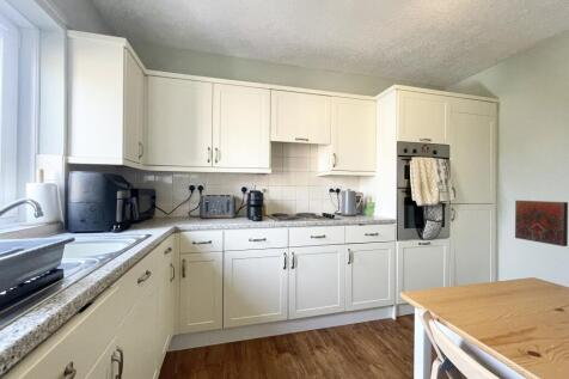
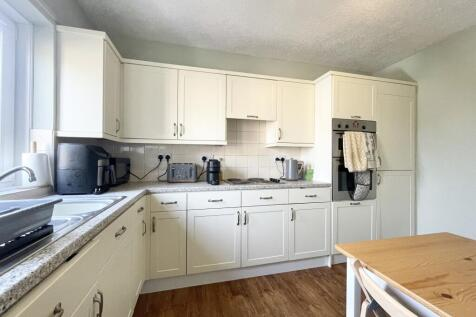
- decorative tile (539, 221)
